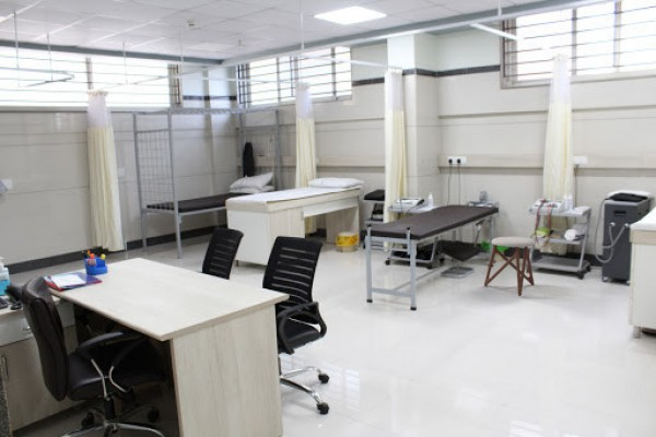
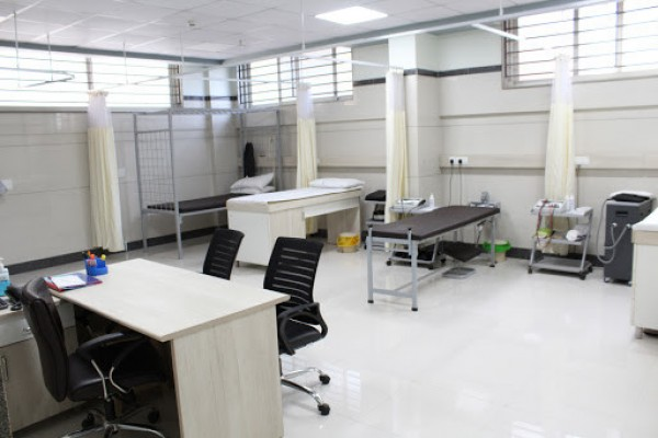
- stool (508, 263)
